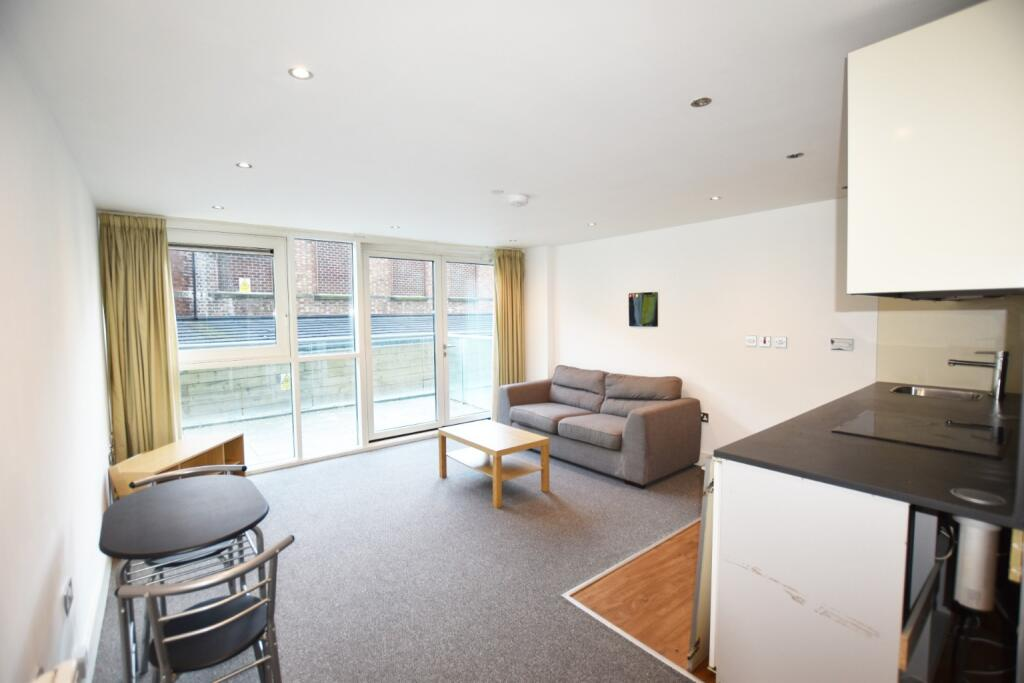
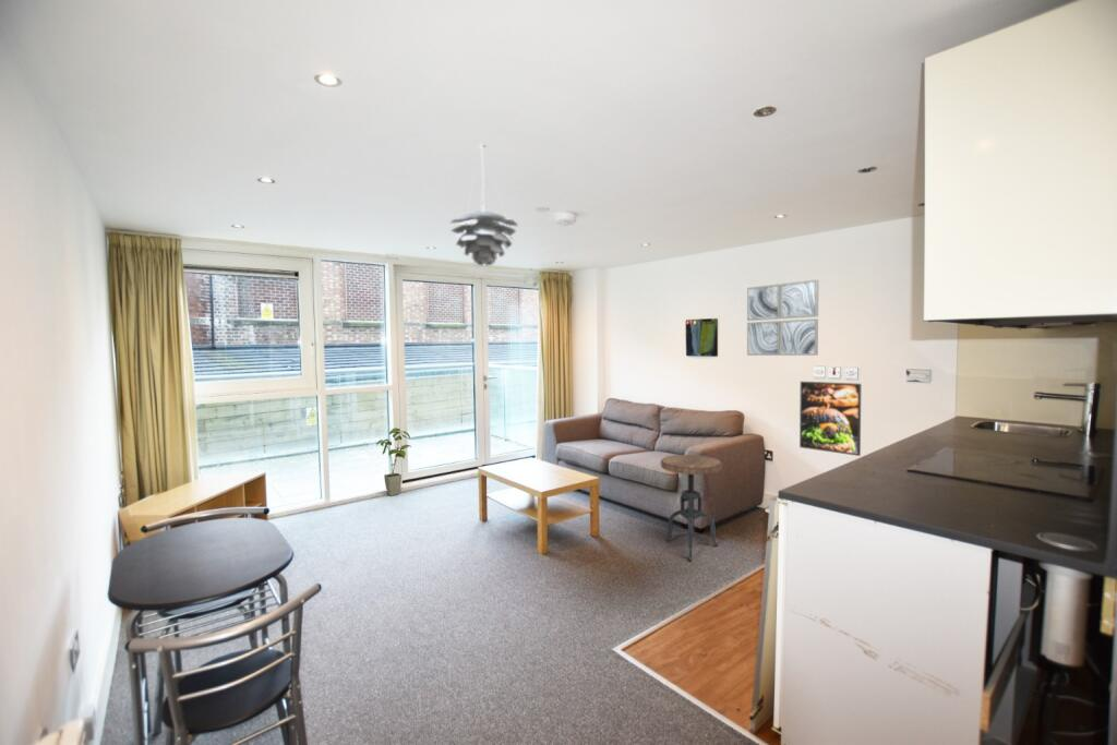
+ wall art (780, 321)
+ side table (690, 505)
+ pendant light (483, 205)
+ house plant (396, 460)
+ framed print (829, 417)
